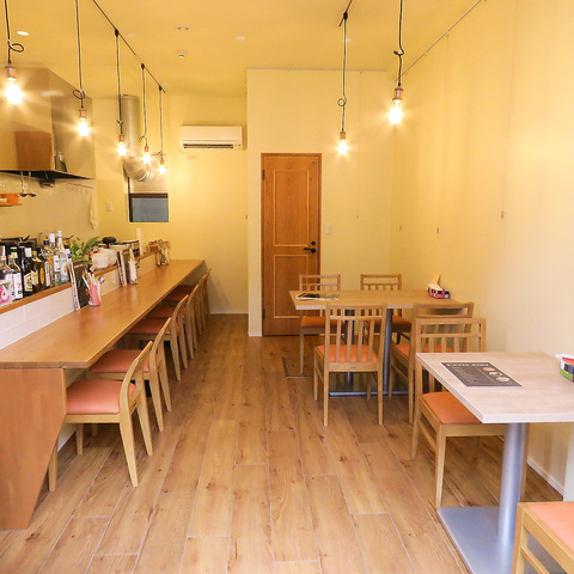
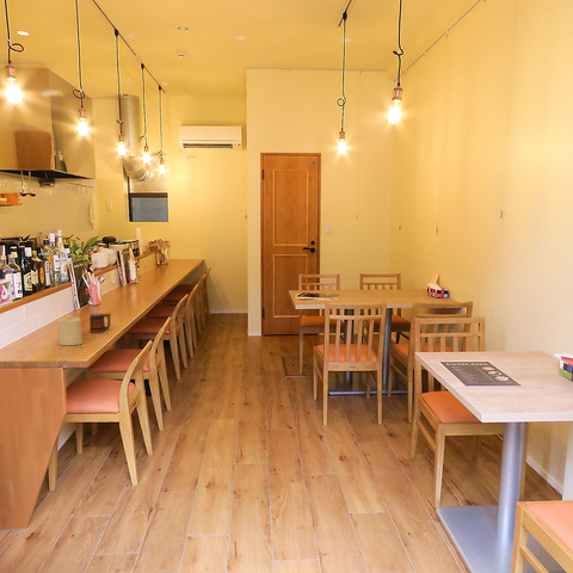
+ candle (69, 328)
+ mug (100, 321)
